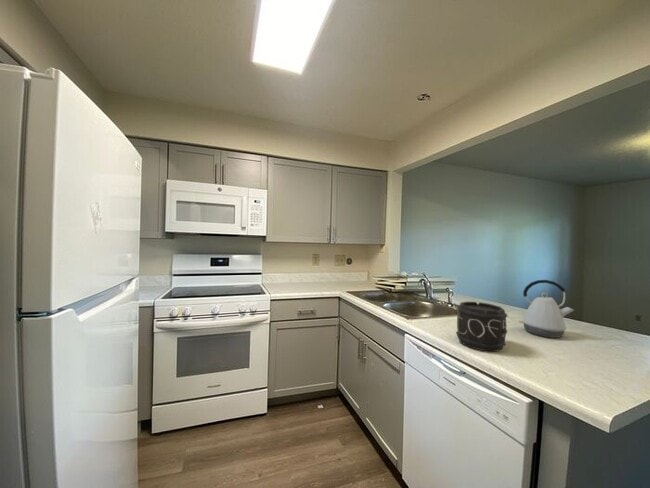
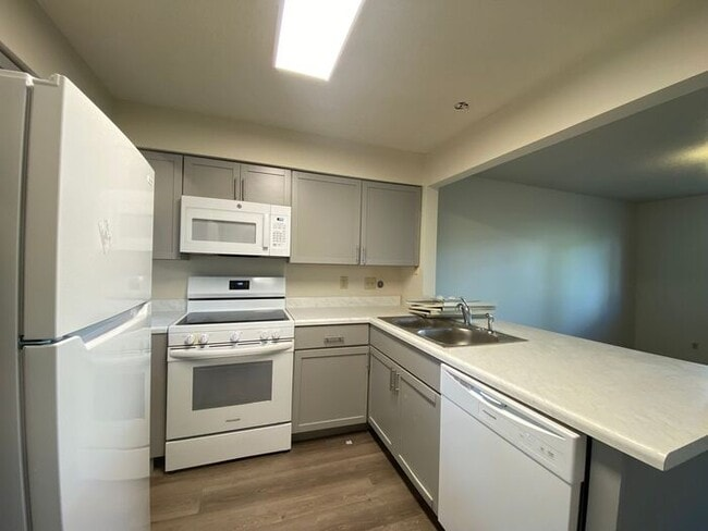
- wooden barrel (481, 325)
- kettle (546, 306)
